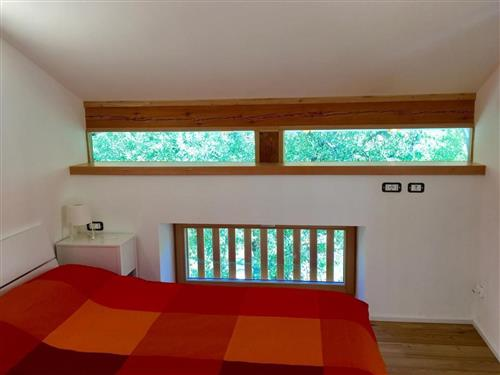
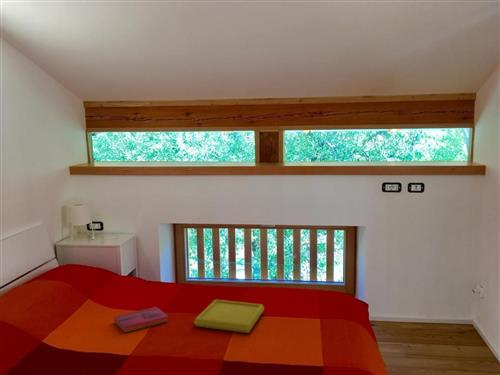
+ serving tray (230, 315)
+ hardback book (141, 319)
